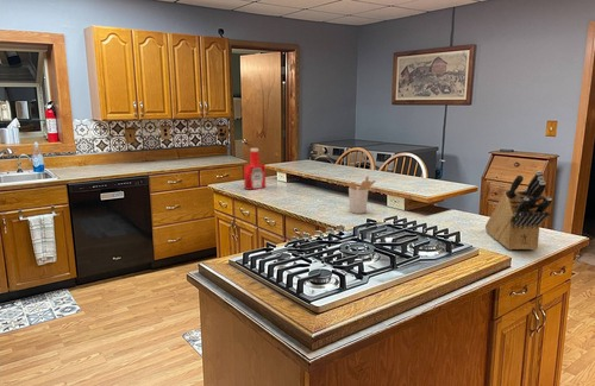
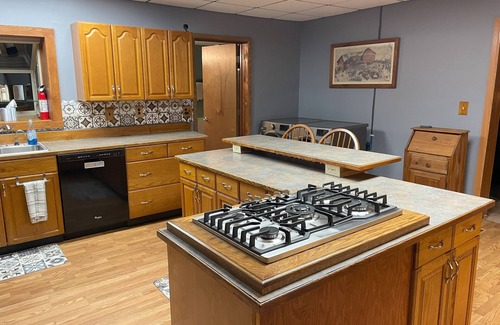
- utensil holder (361, 195)
- soap bottle (255, 167)
- knife block (516, 205)
